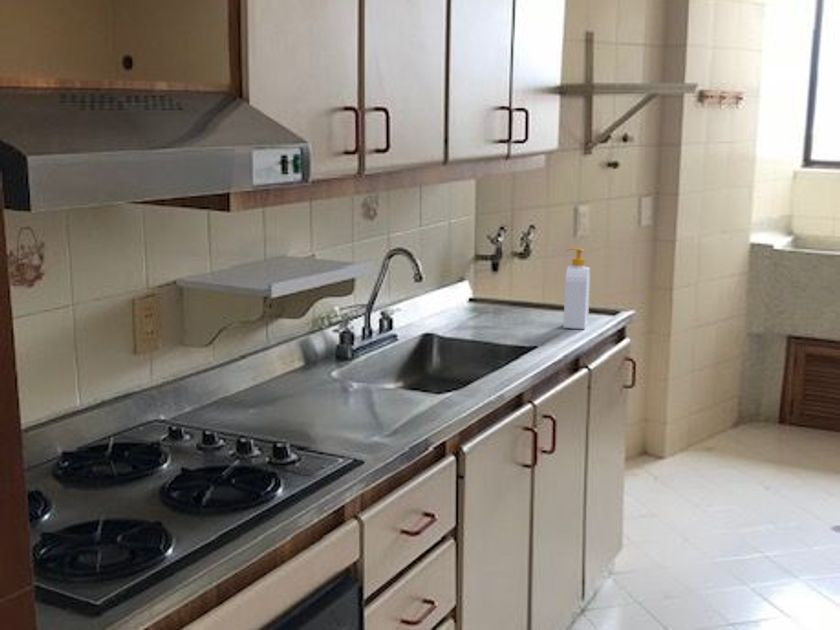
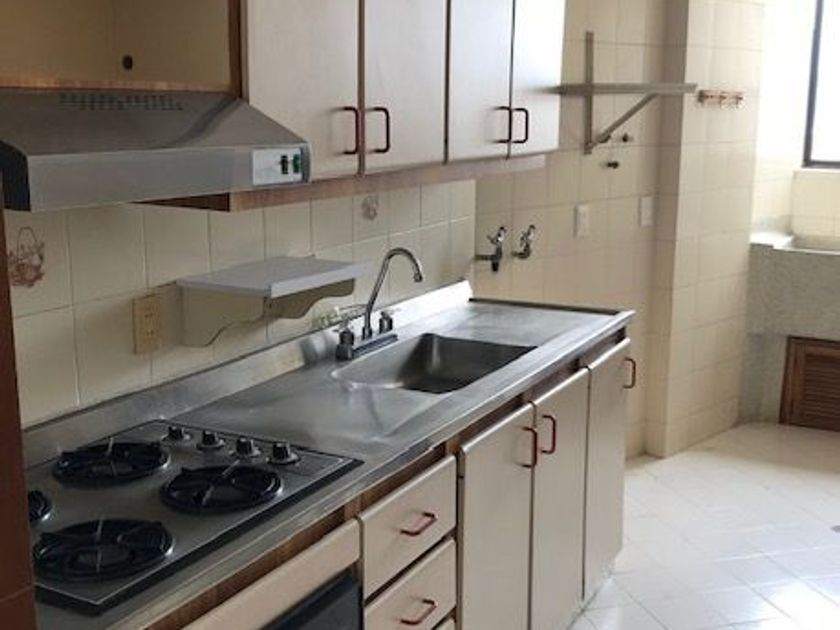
- soap bottle (576, 287)
